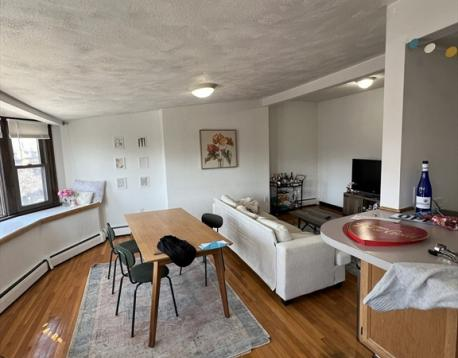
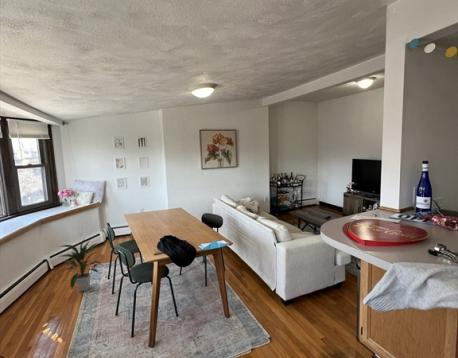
+ indoor plant (80, 264)
